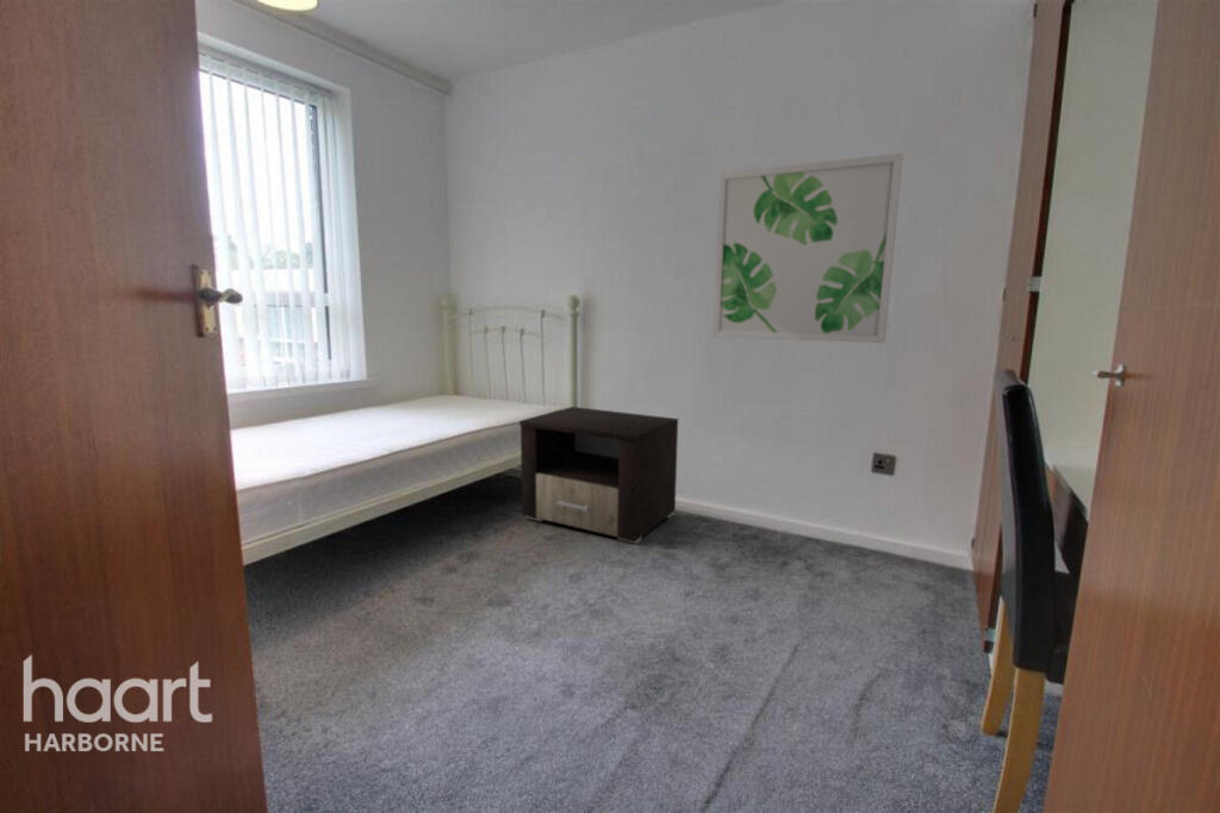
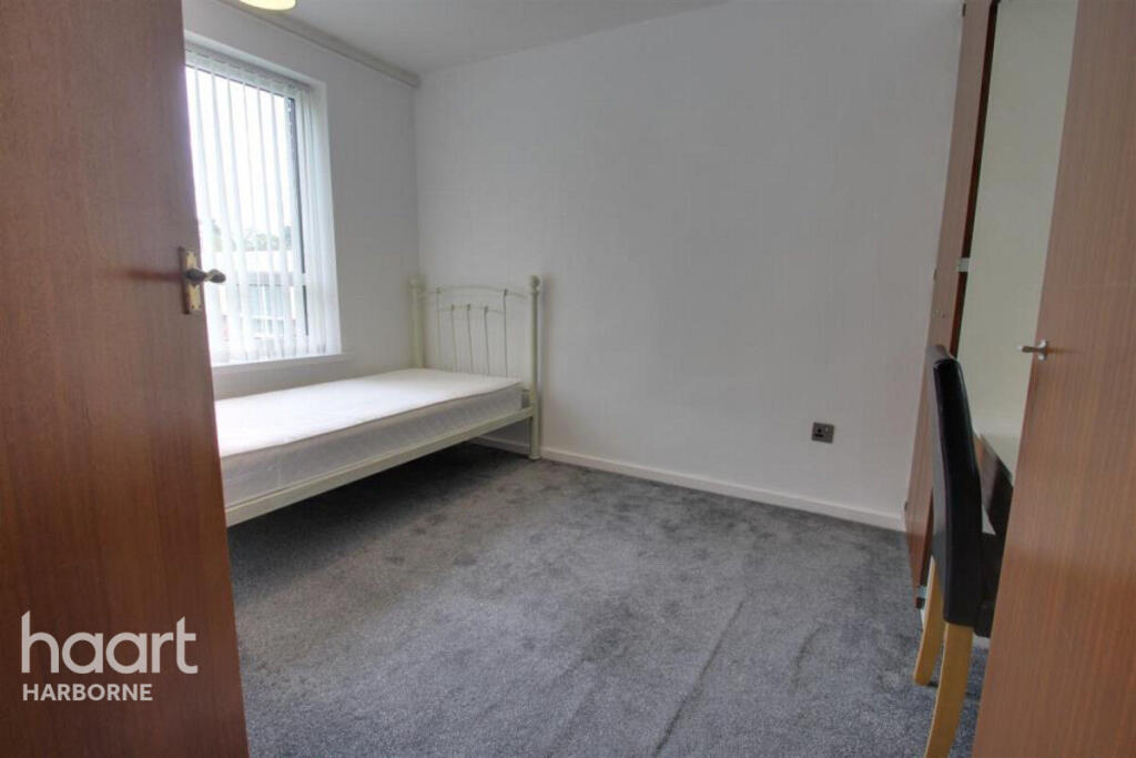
- nightstand (598, 469)
- wall art (798, 254)
